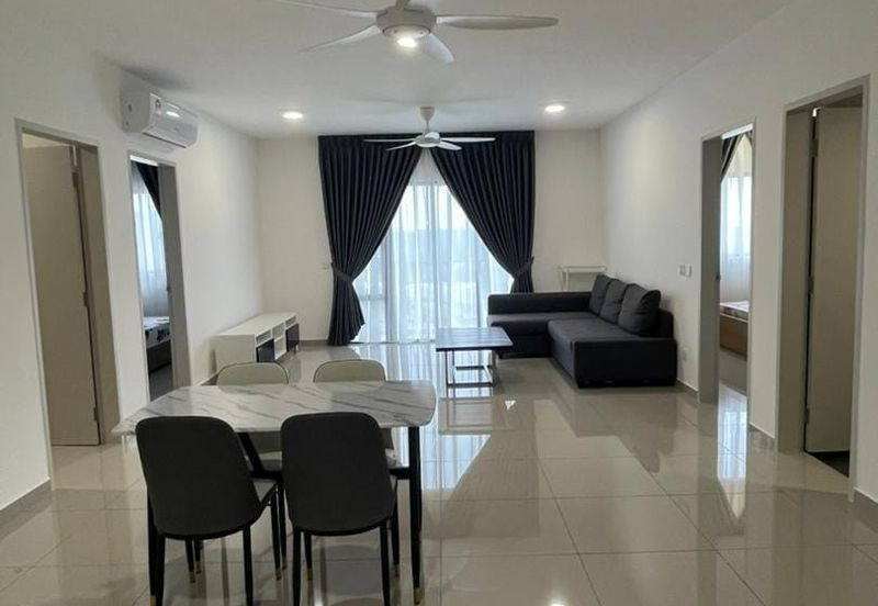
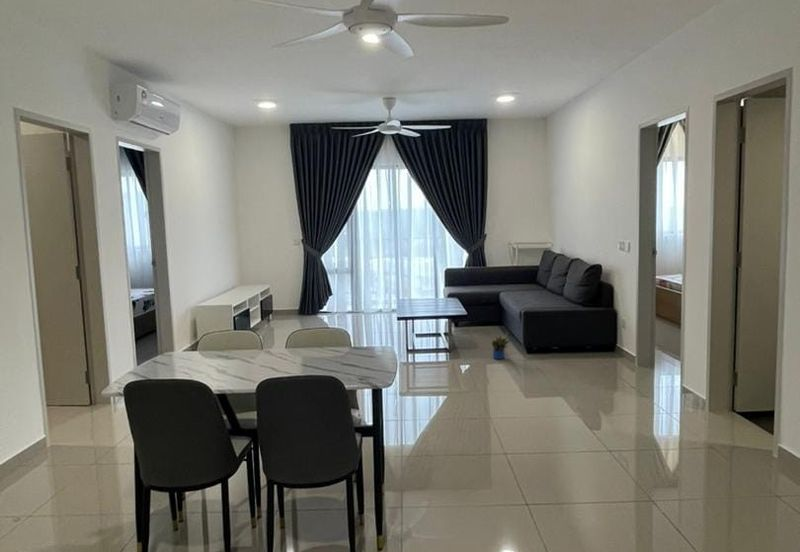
+ potted plant (502, 343)
